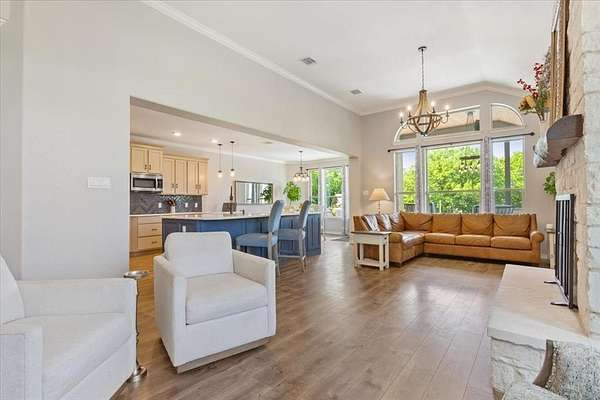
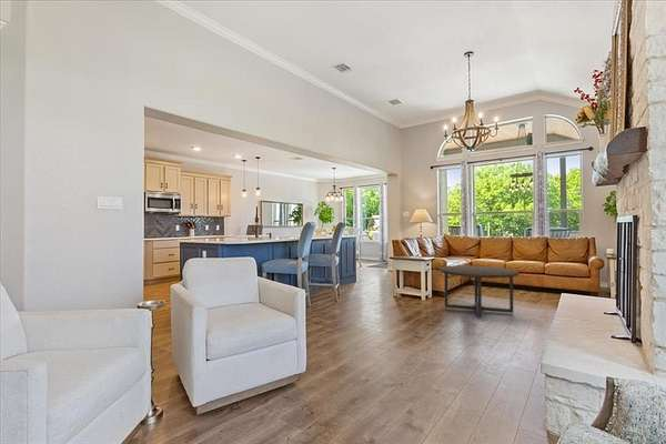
+ coffee table (476, 290)
